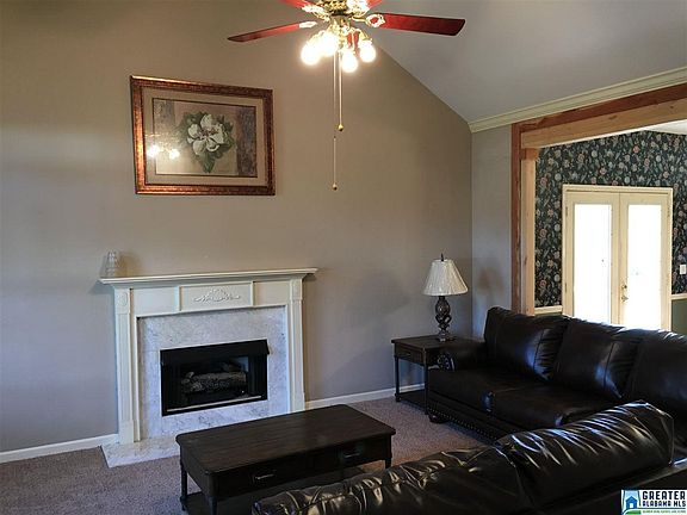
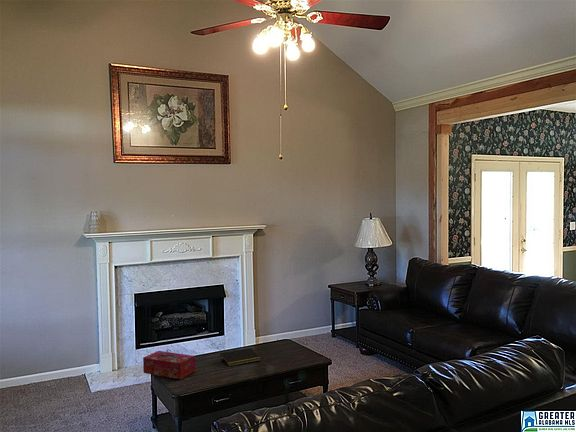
+ notepad (240, 356)
+ tissue box (169, 364)
